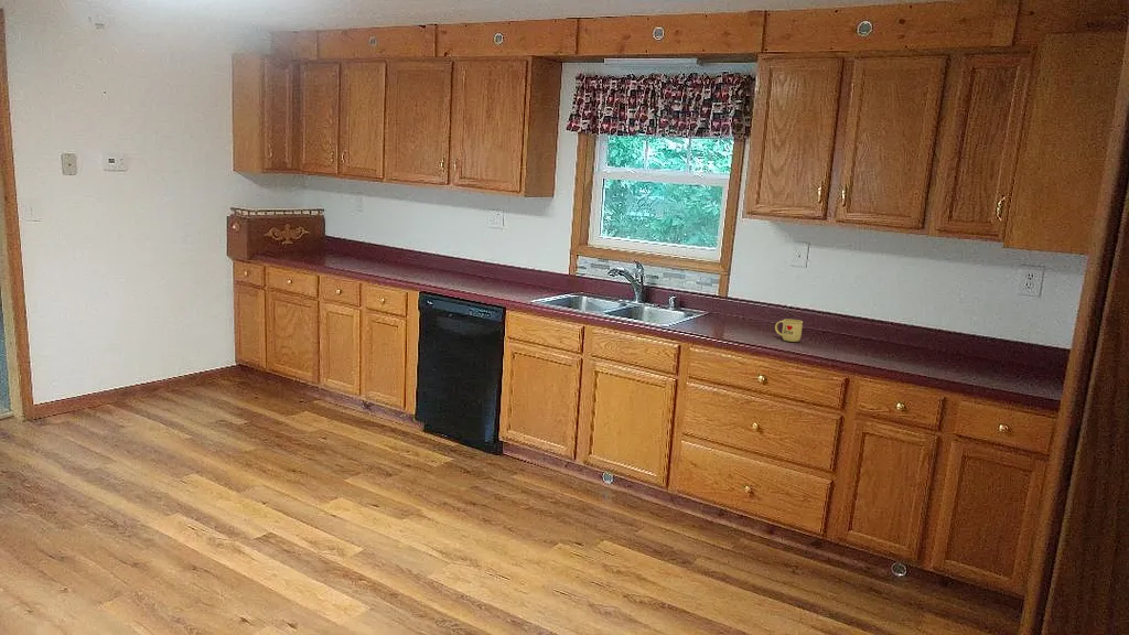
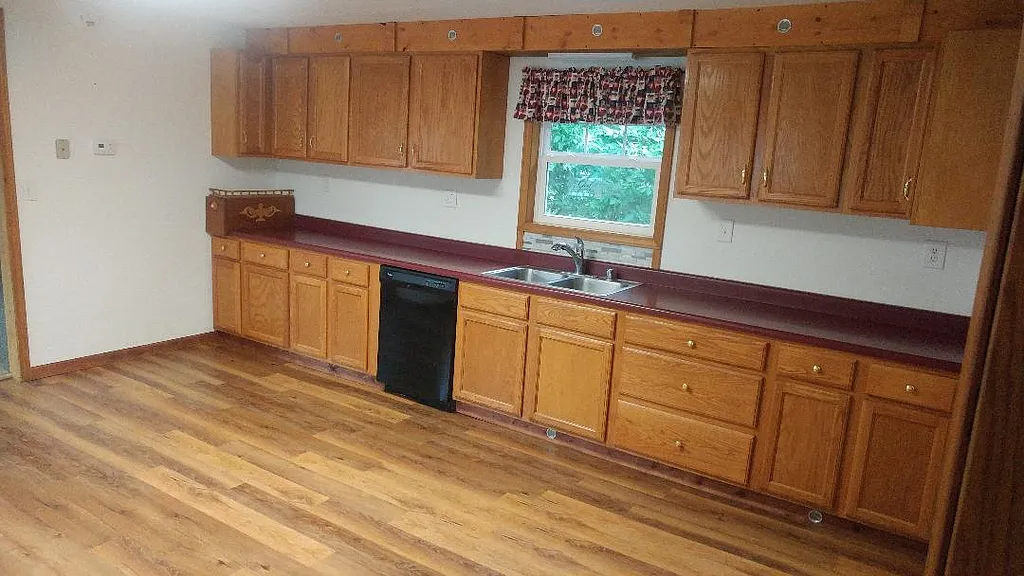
- mug (787, 330)
